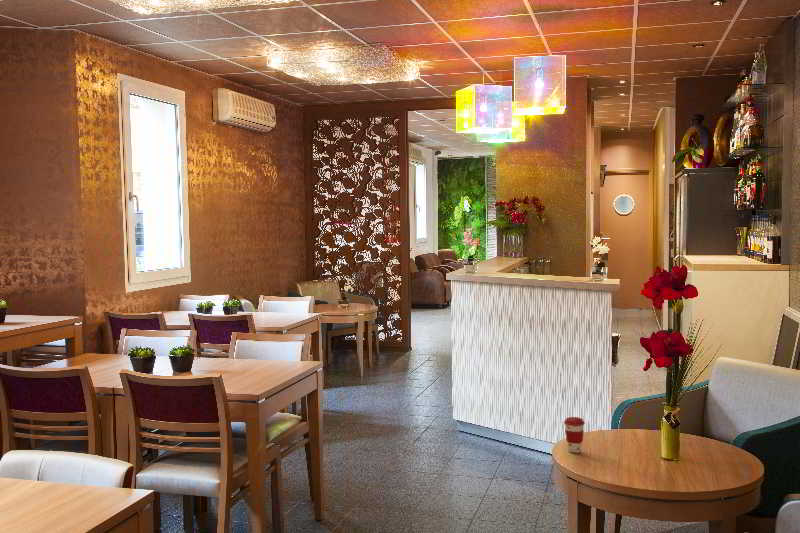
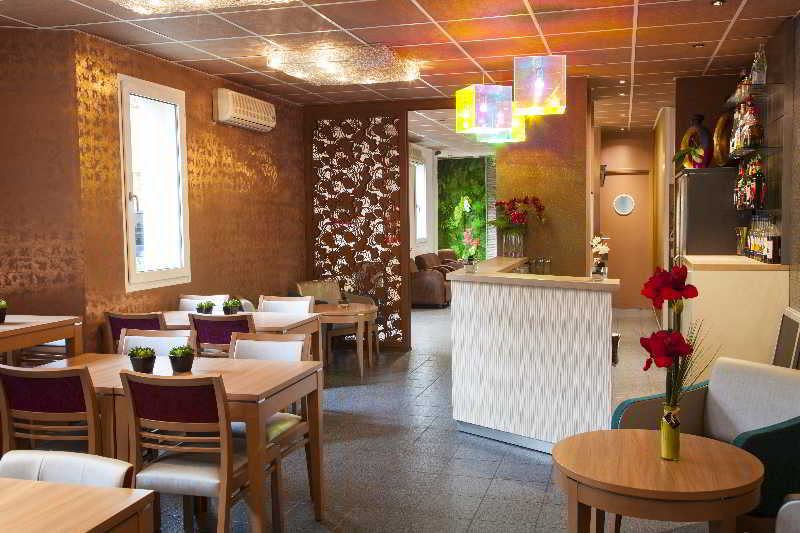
- coffee cup (574, 435)
